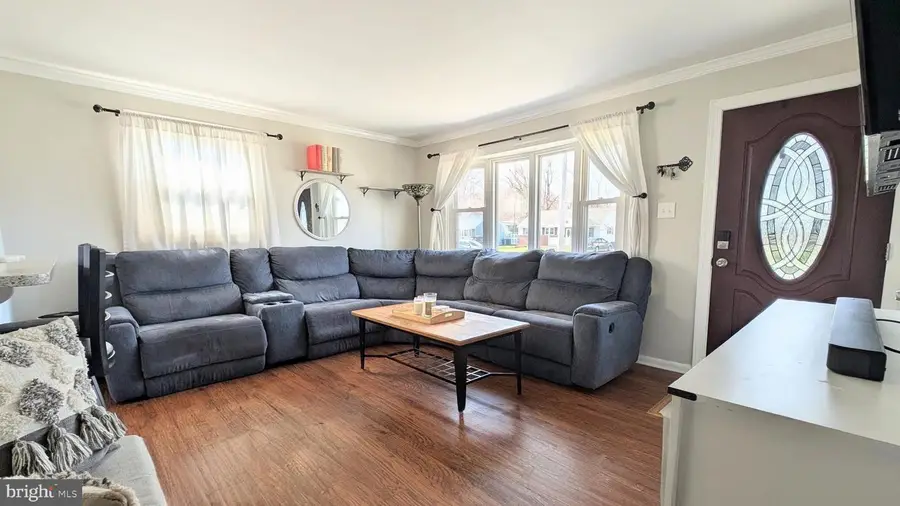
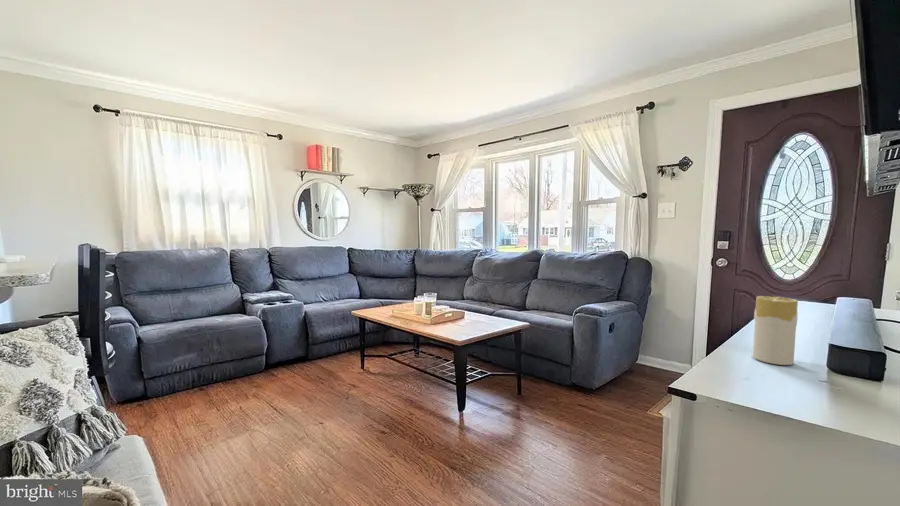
+ candle (774, 329)
